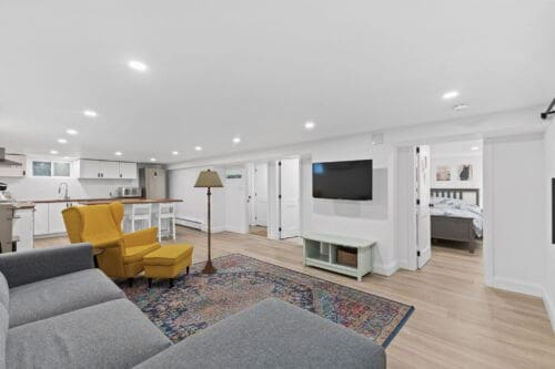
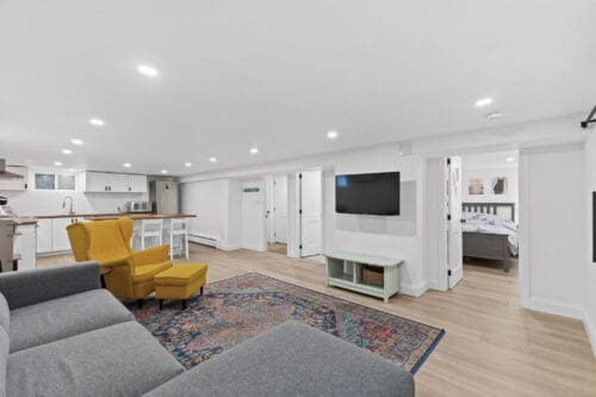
- floor lamp (209, 219)
